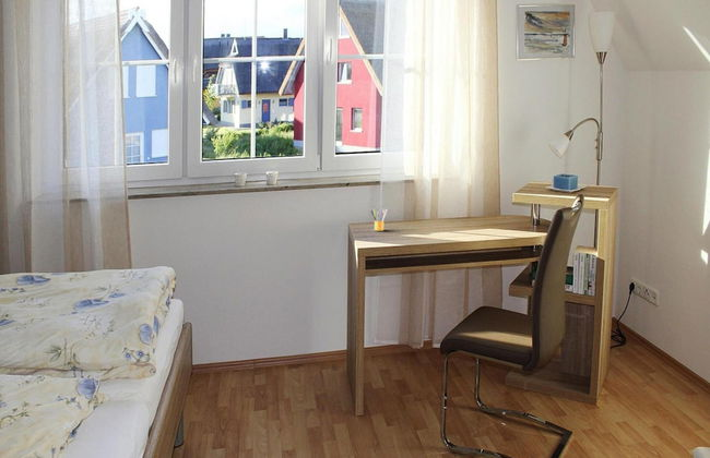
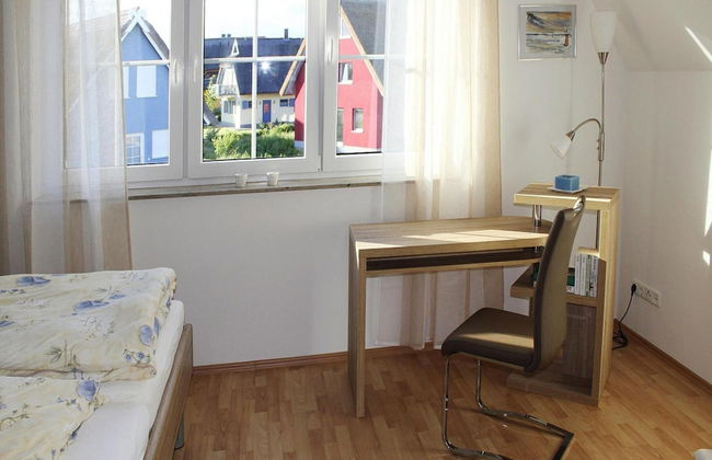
- pencil box (378, 218)
